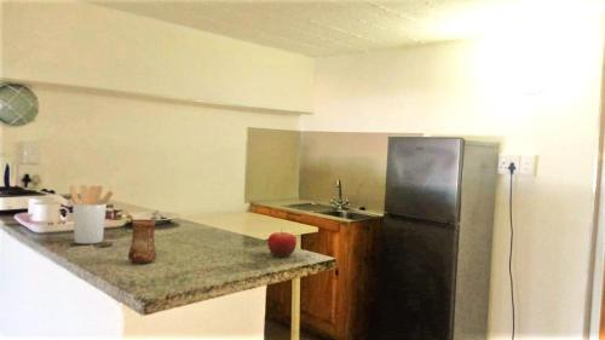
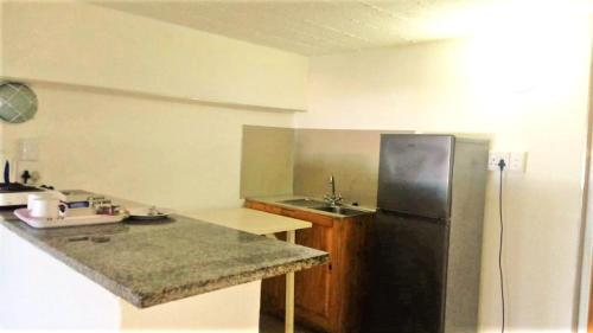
- fruit (282, 242)
- cup (143, 241)
- utensil holder (90, 212)
